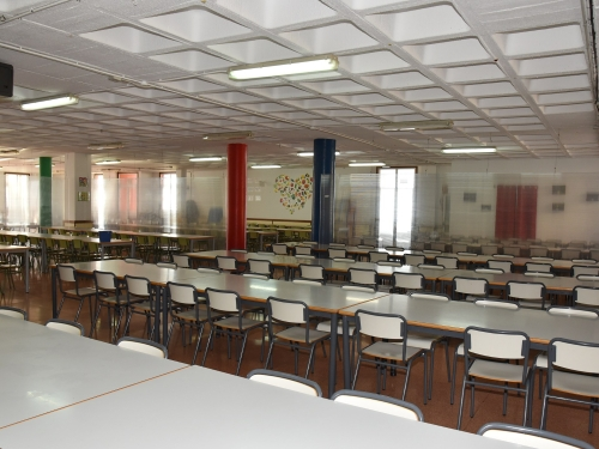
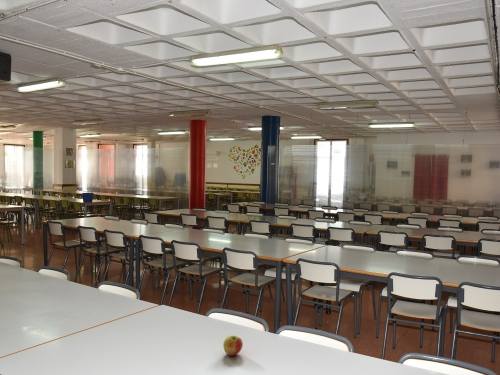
+ apple (232, 345)
